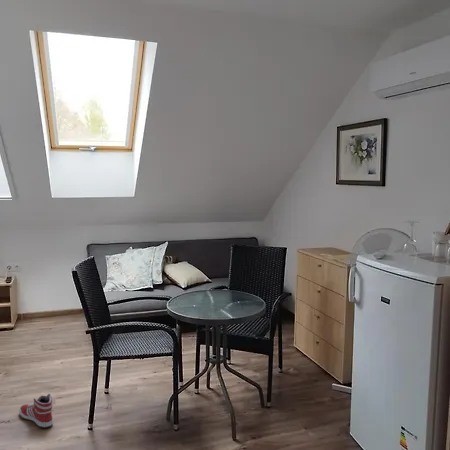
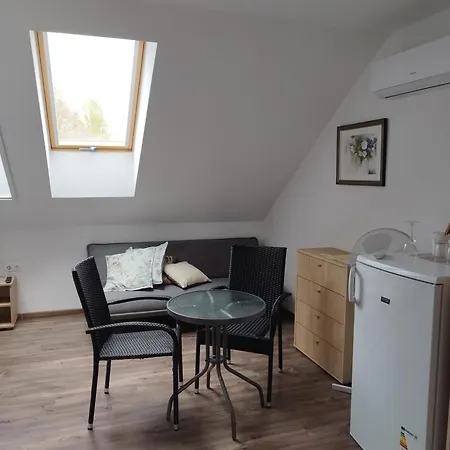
- sneaker (36, 405)
